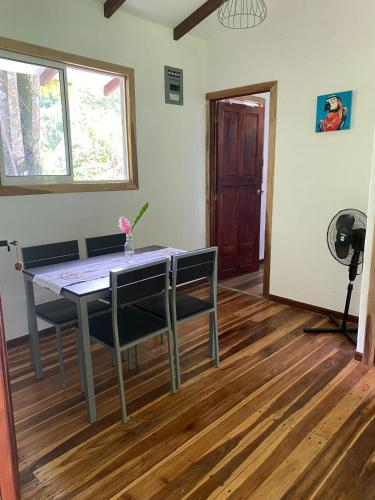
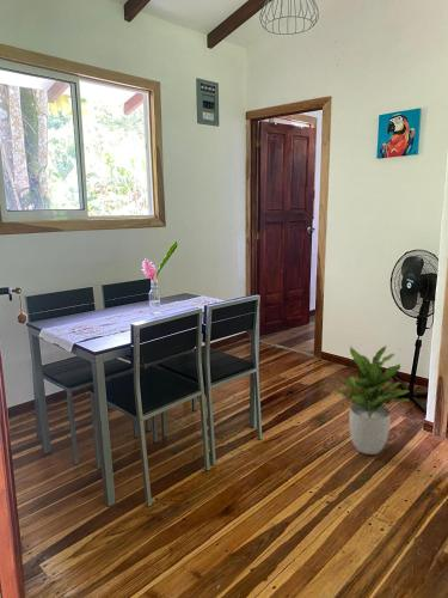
+ potted plant (367, 397)
